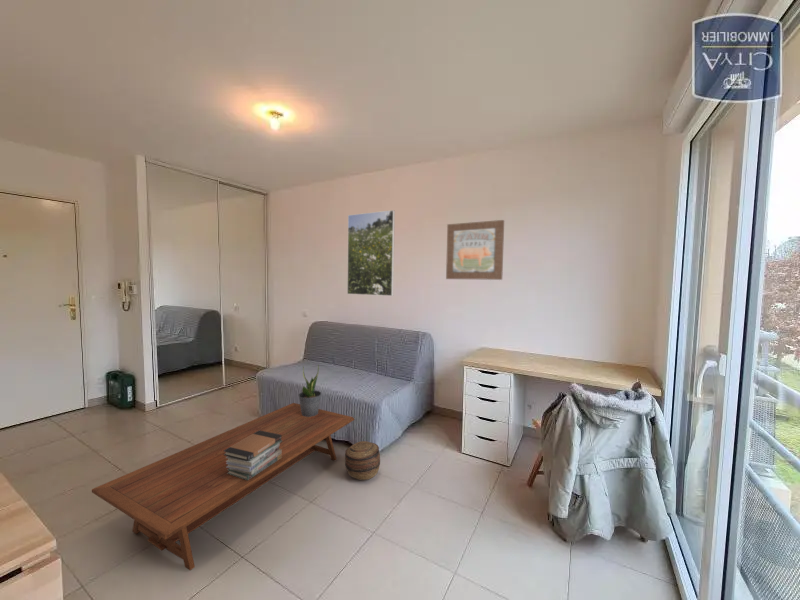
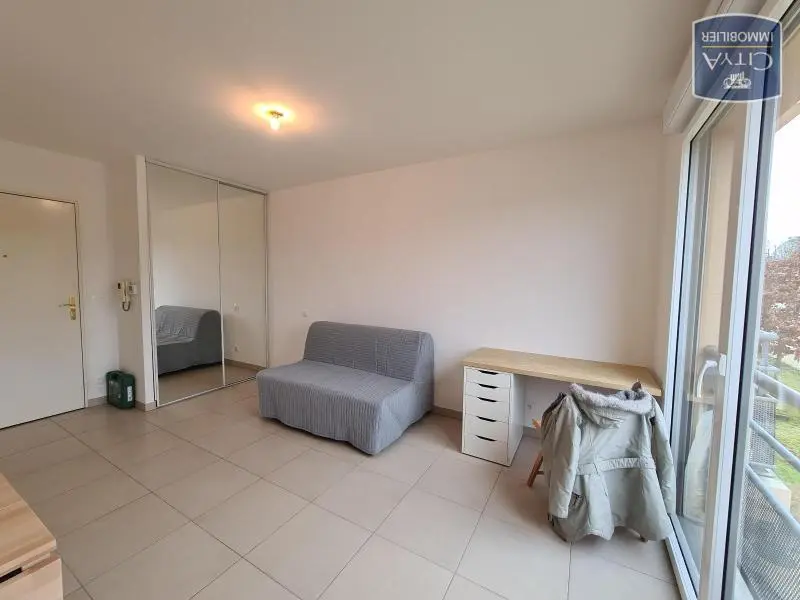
- wall art (473, 251)
- coffee table (258, 473)
- basket (362, 458)
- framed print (369, 254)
- potted plant (309, 389)
- book stack (254, 453)
